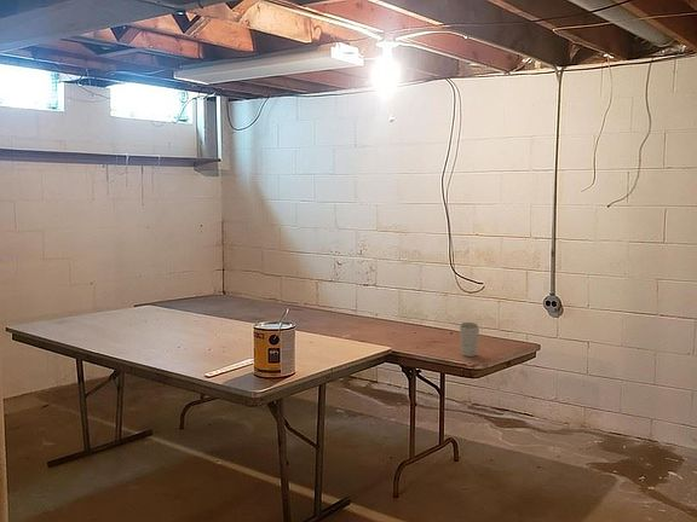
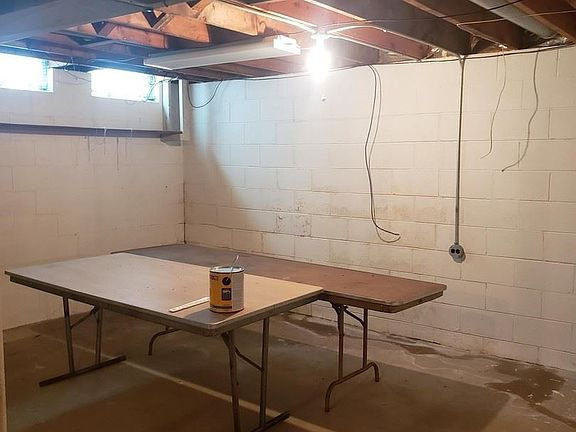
- cup (468, 338)
